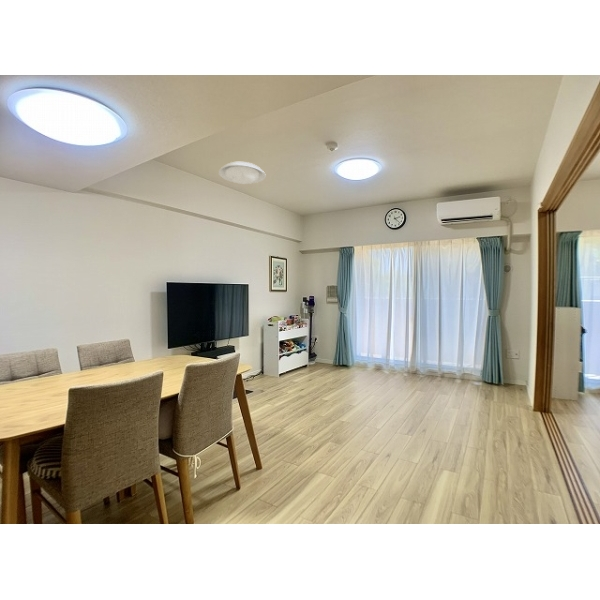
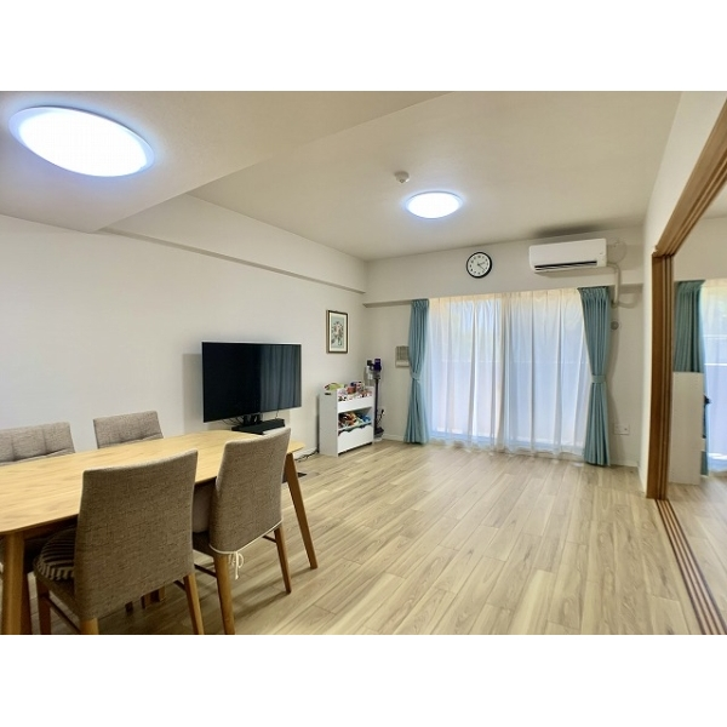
- ceiling light (242, 174)
